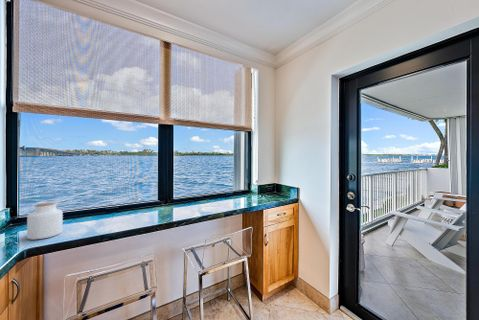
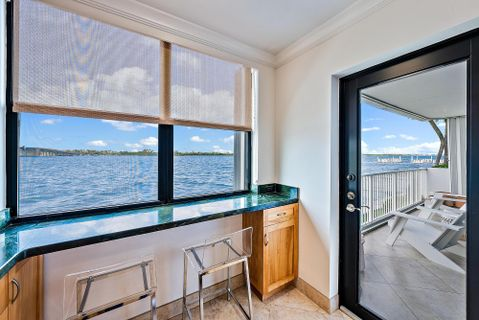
- jar (46, 219)
